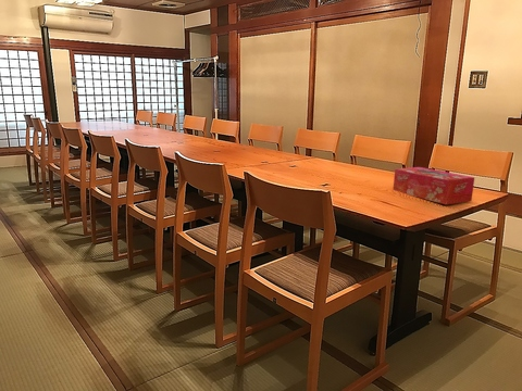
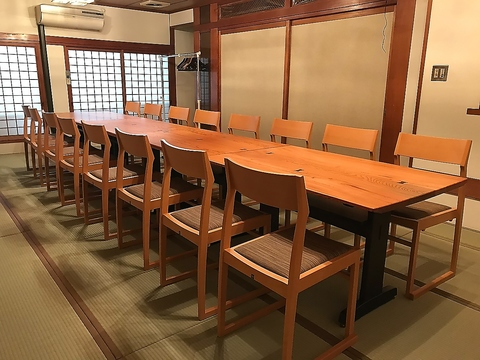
- tissue box (431, 184)
